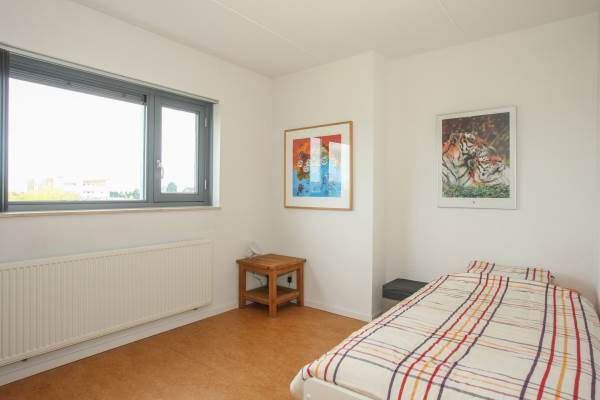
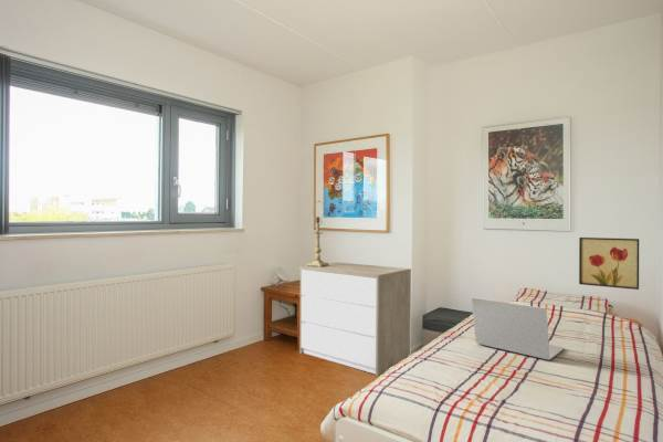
+ table lamp (317, 232)
+ dresser (354, 311)
+ wall art (608, 262)
+ laptop (517, 323)
